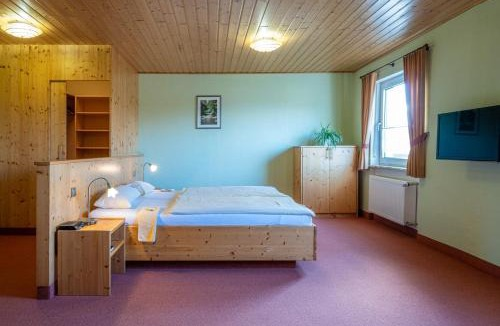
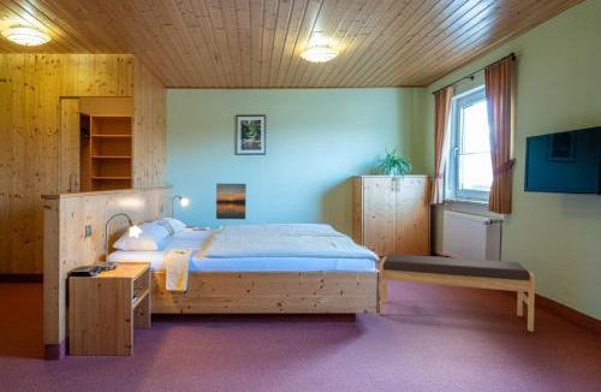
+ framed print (231, 201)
+ bench (450, 284)
